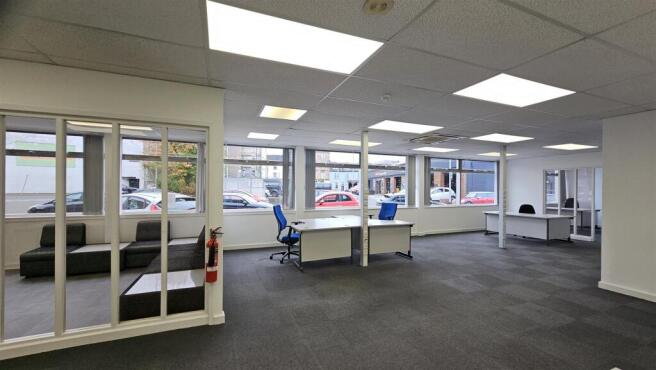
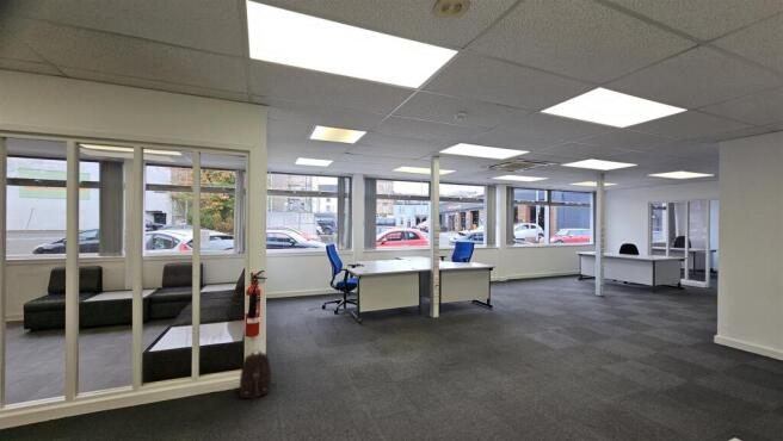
+ backpack (255, 371)
